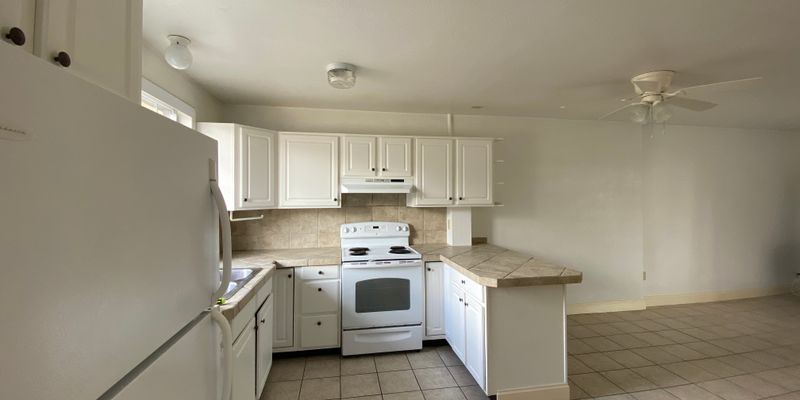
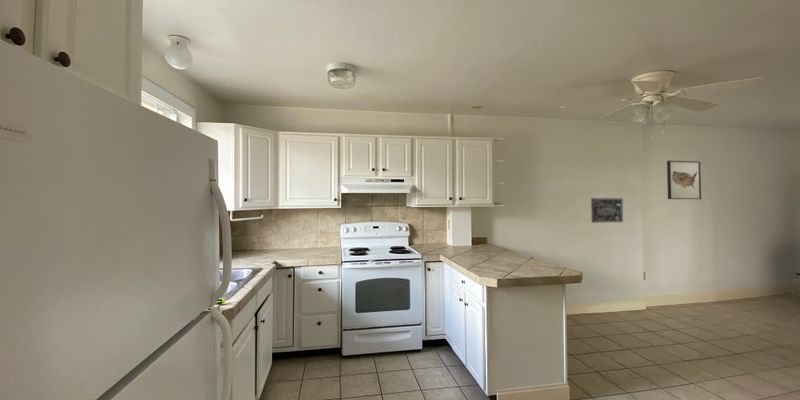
+ wall art (607, 210)
+ wall art (684, 180)
